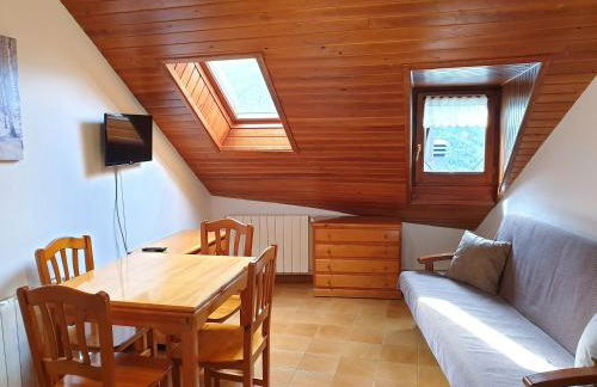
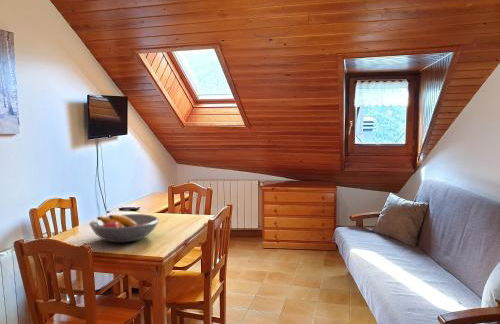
+ fruit bowl (125, 227)
